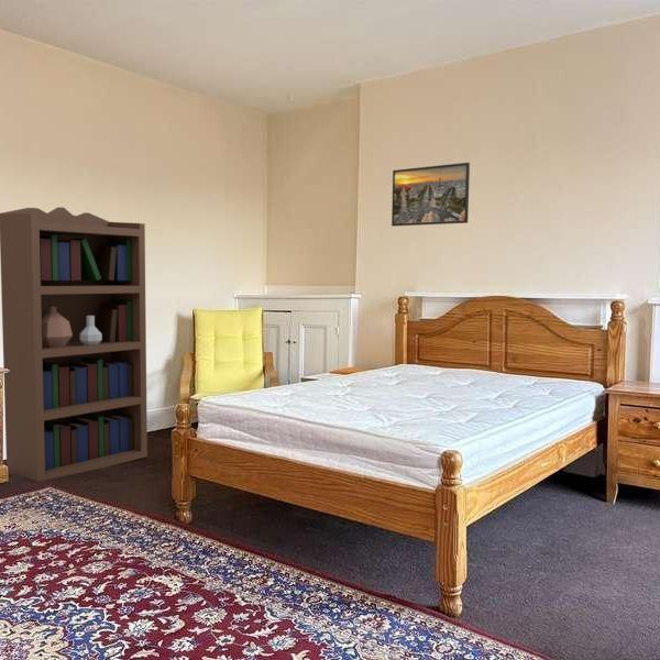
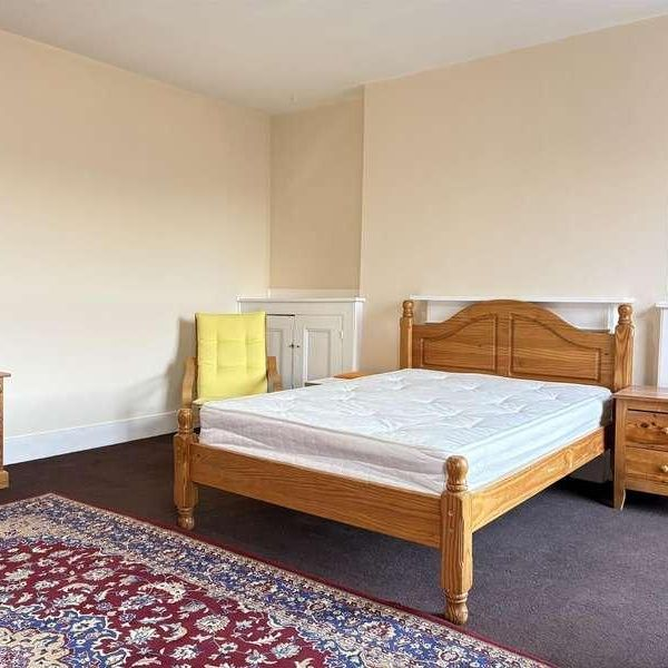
- bookcase (77, 337)
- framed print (429, 195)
